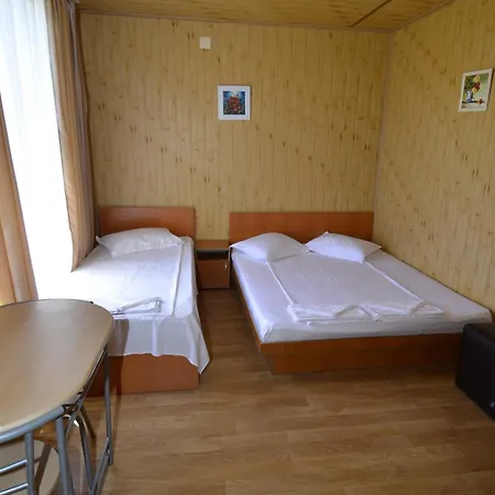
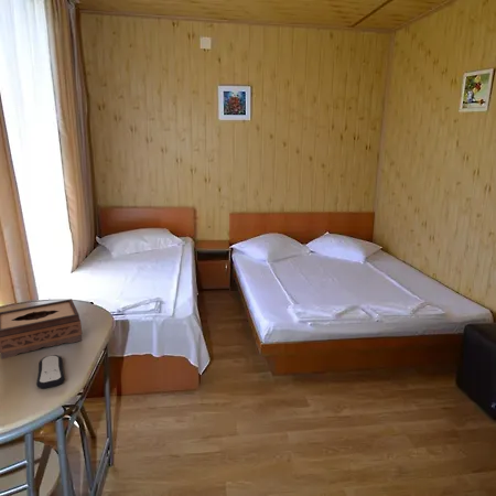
+ tissue box (39, 326)
+ remote control (51, 370)
